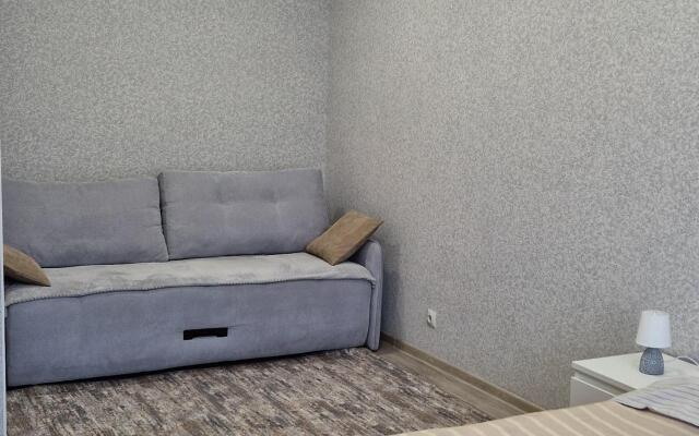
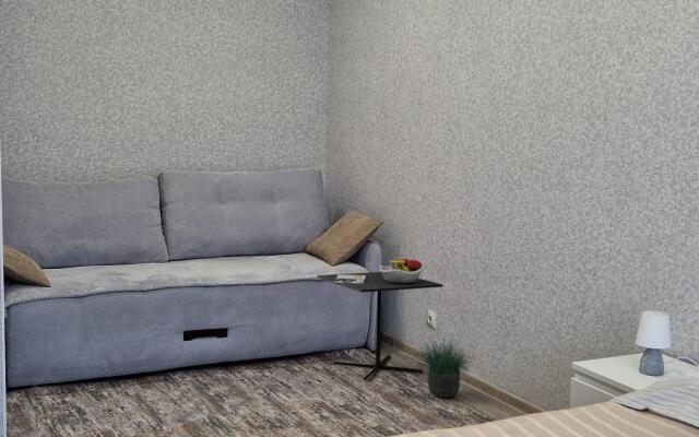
+ potted plant (443, 358)
+ kitchen table (377, 312)
